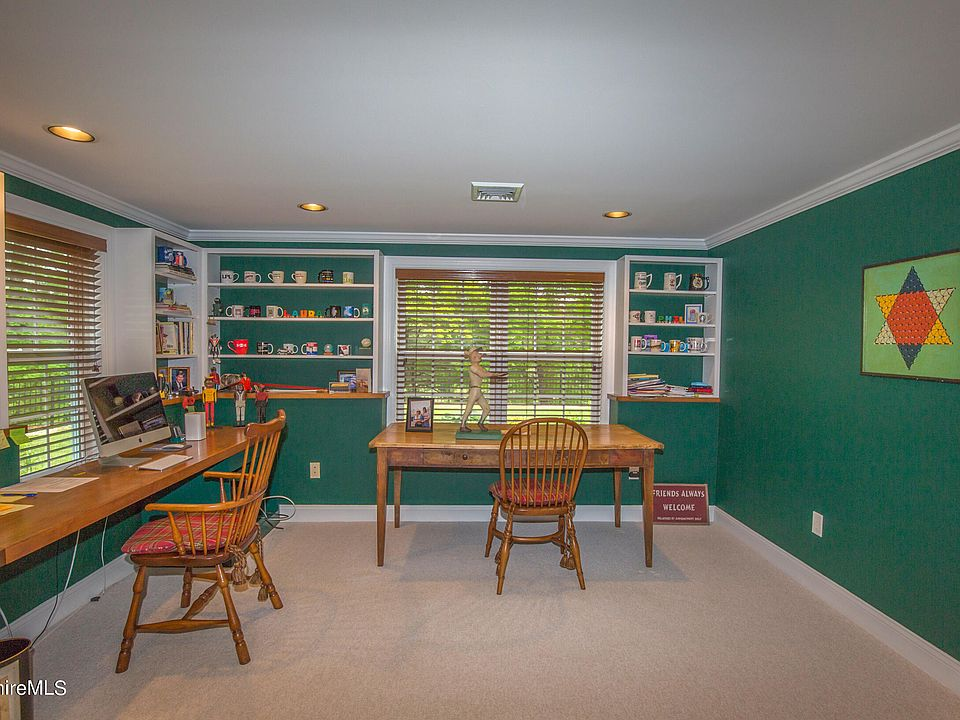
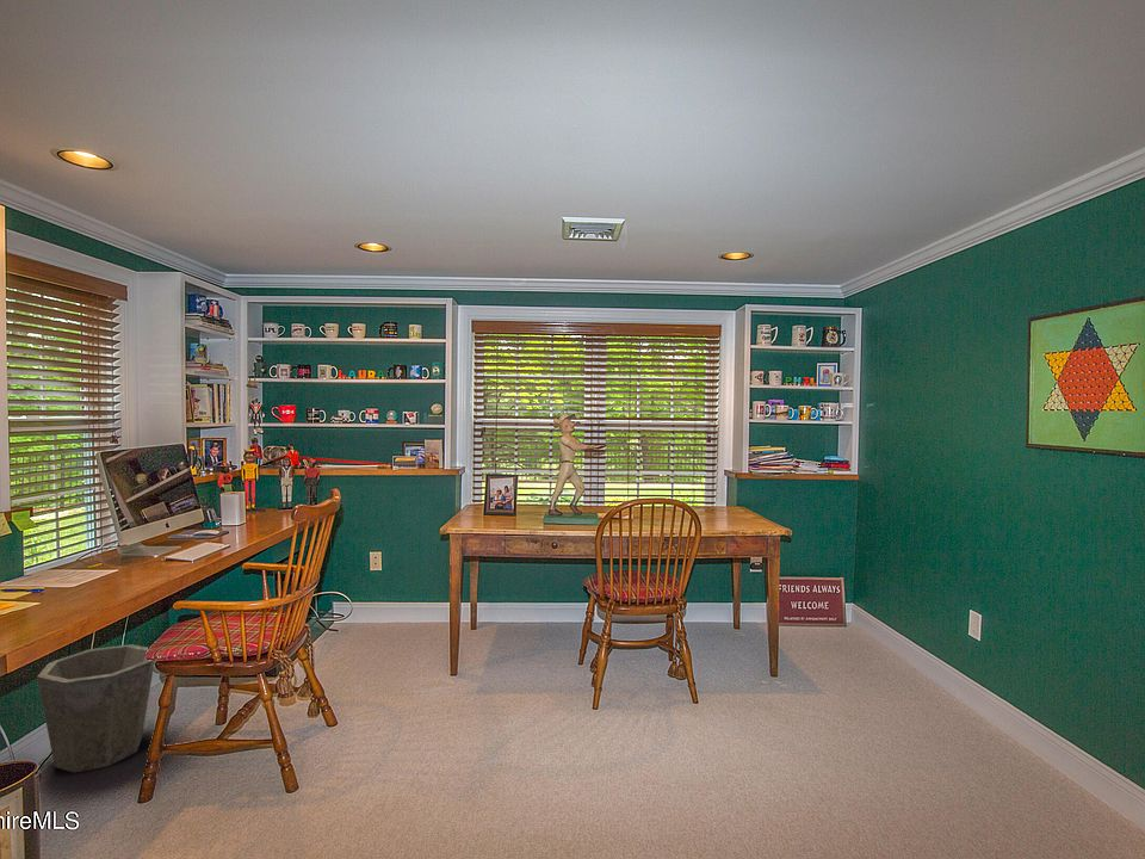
+ waste bin (99, 706)
